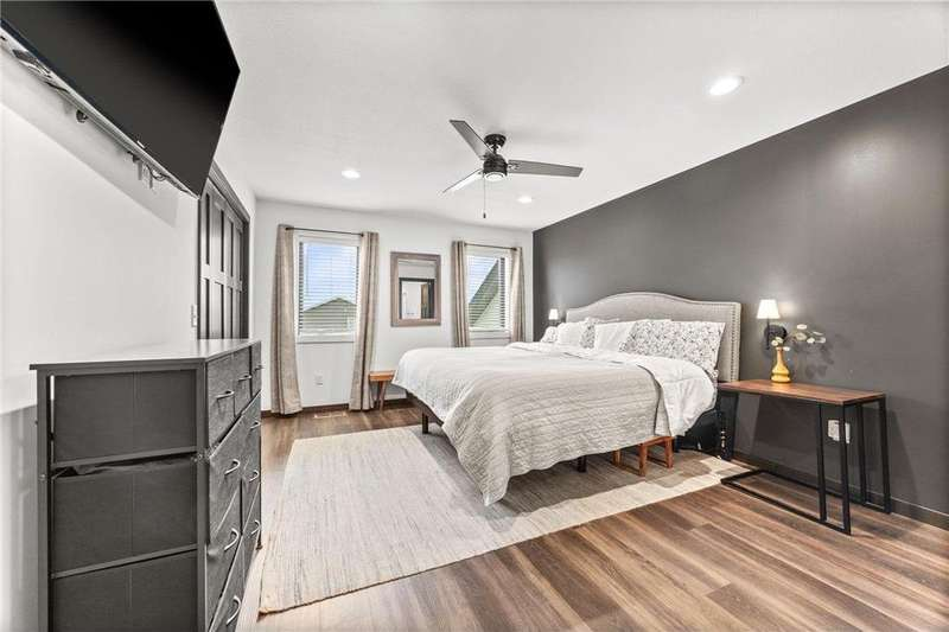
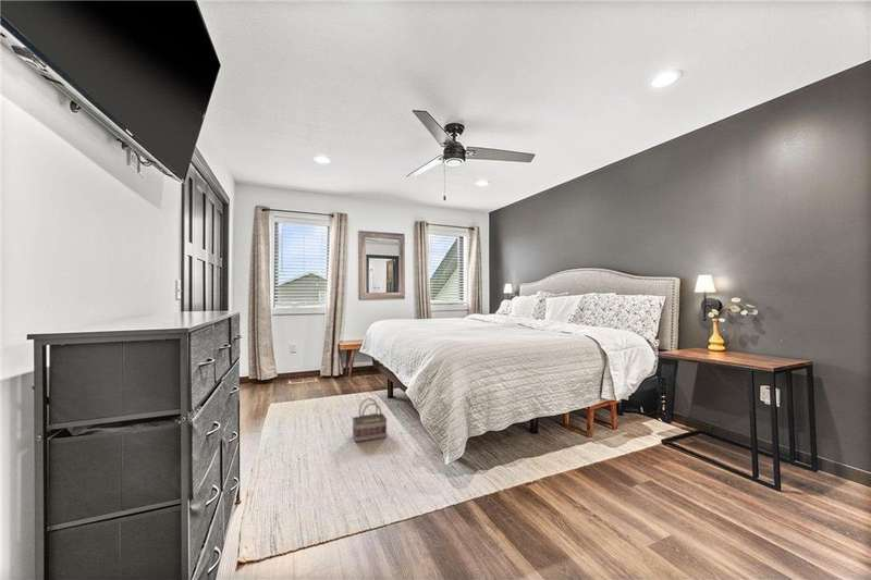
+ basket (369, 418)
